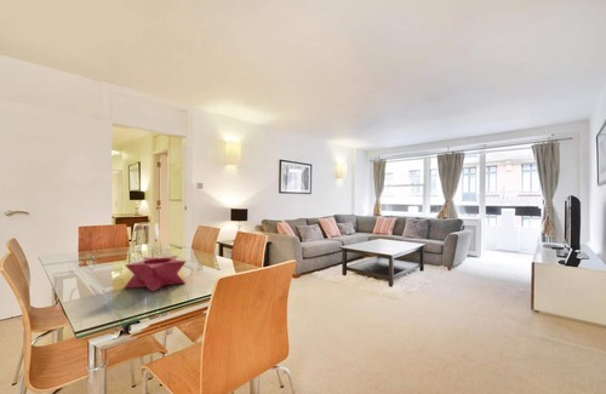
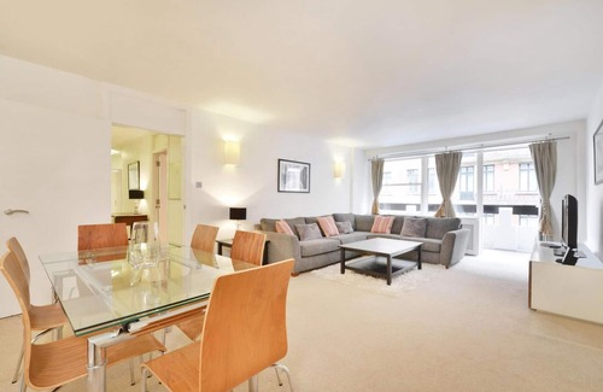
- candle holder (160, 272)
